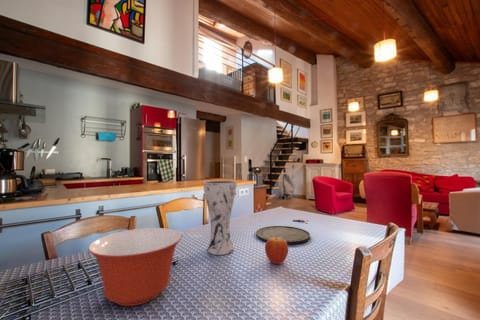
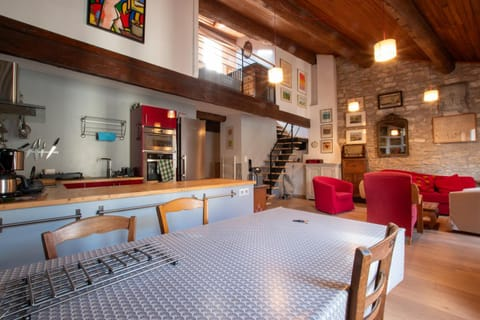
- fruit (276, 249)
- vase (220, 215)
- plate (282, 234)
- mixing bowl (138, 266)
